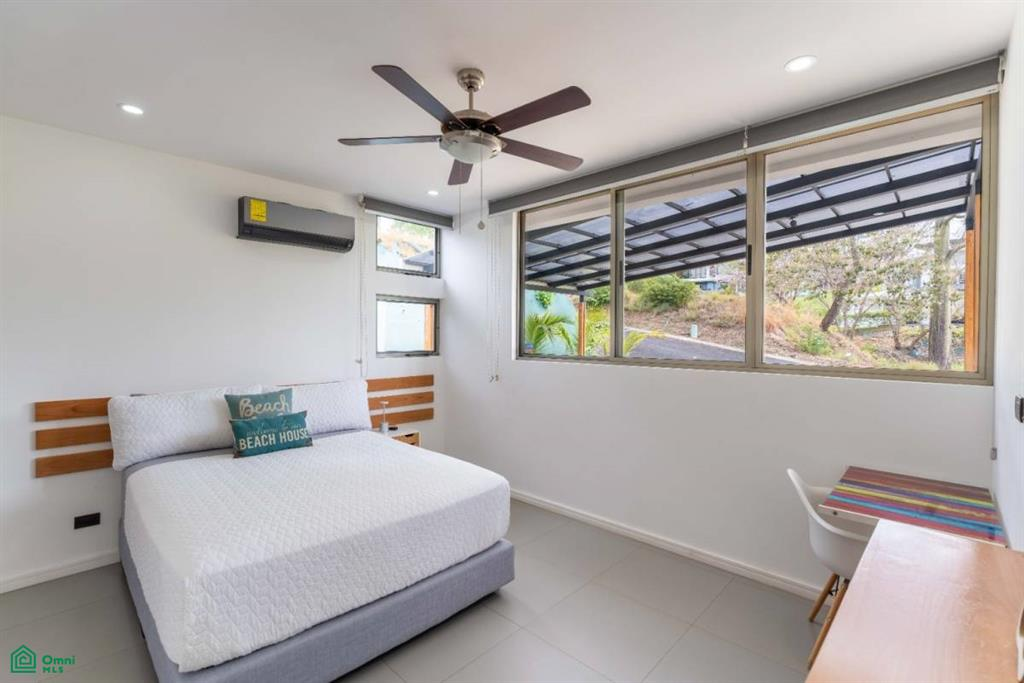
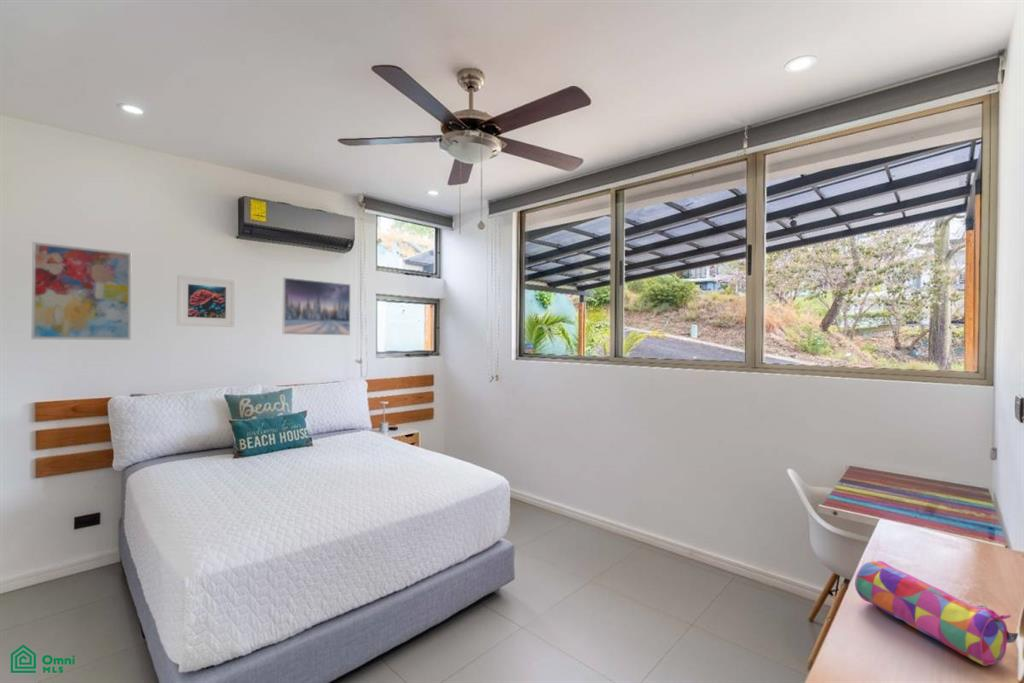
+ pencil case (927, 606)
+ wall art (84, 293)
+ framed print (318, 308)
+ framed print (207, 301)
